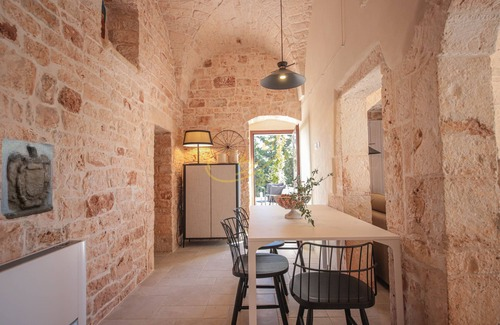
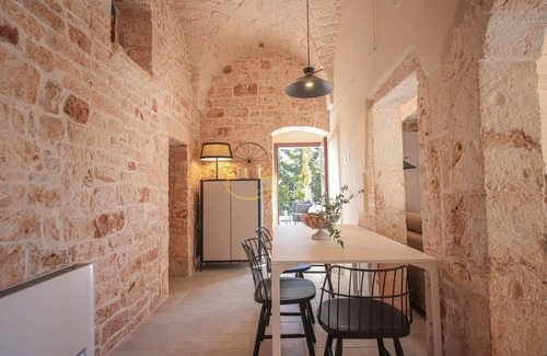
- wall sculpture (32, 178)
